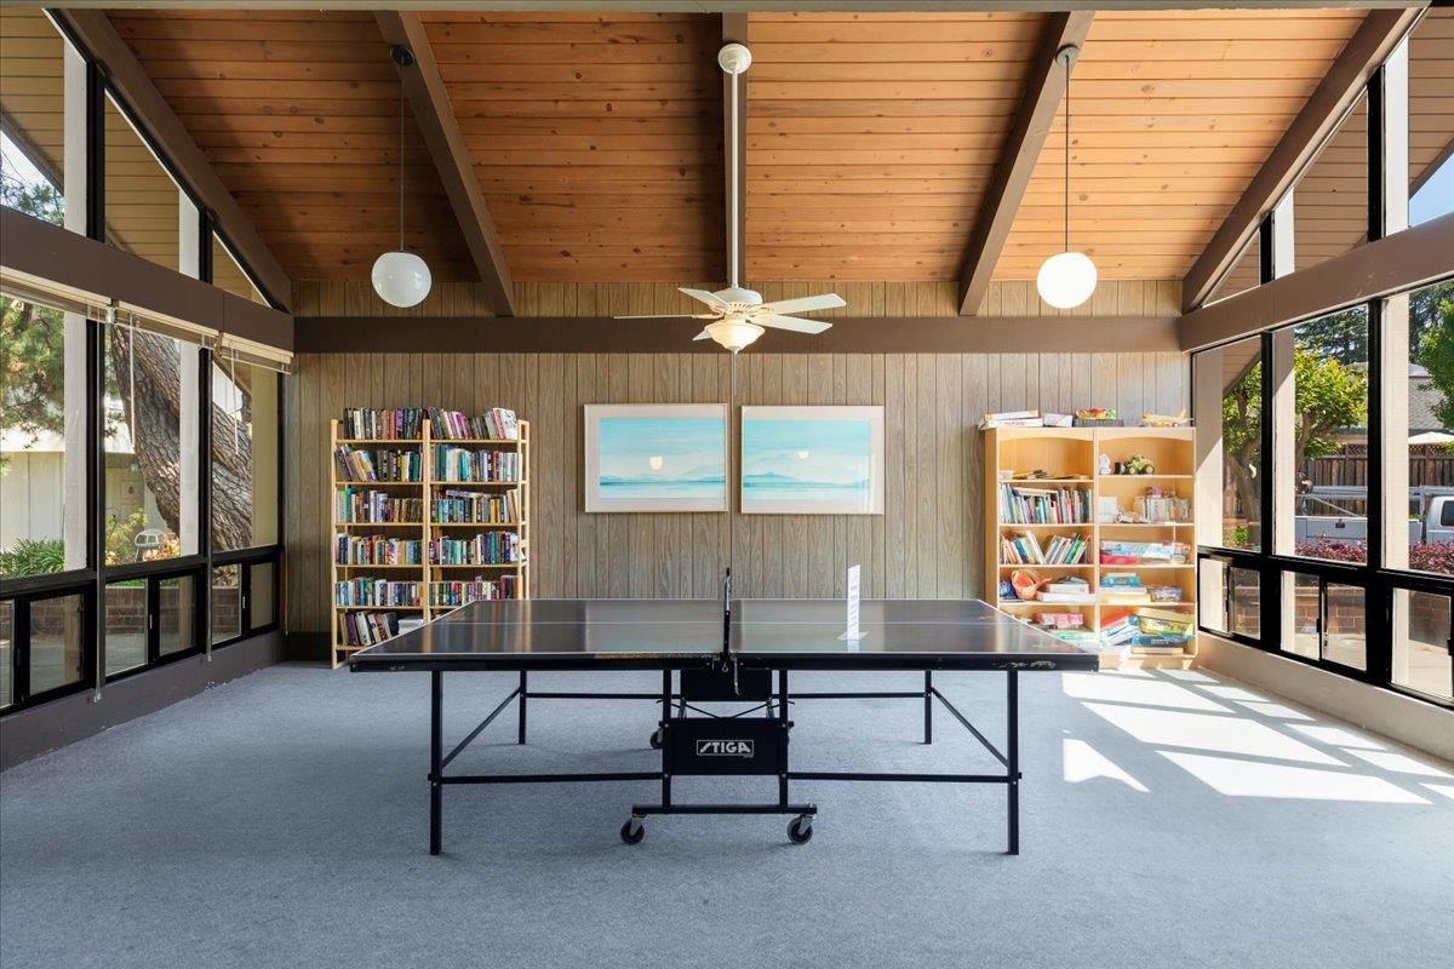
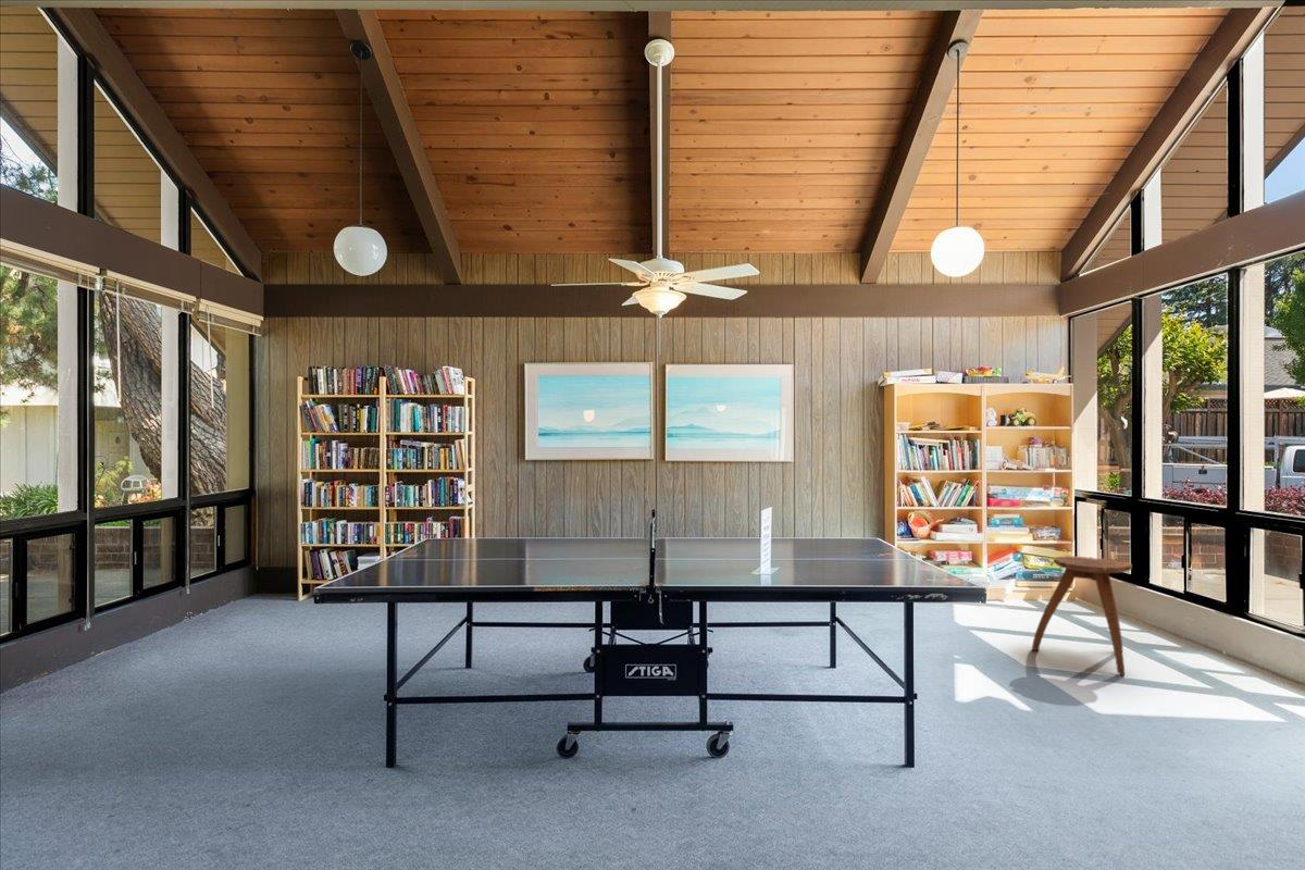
+ stool (1103, 608)
